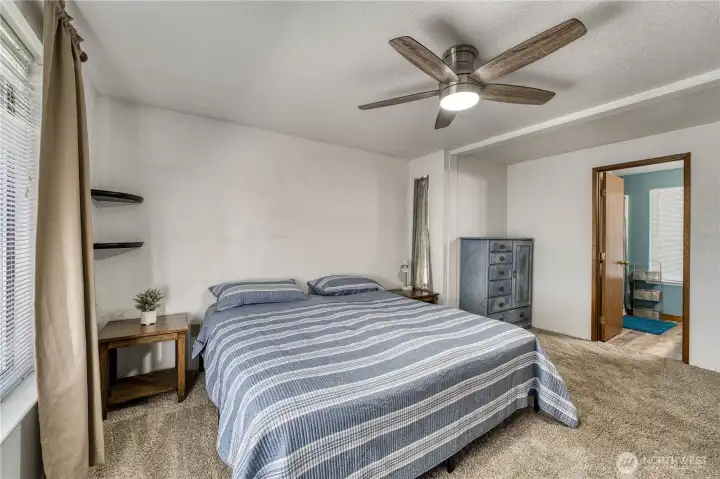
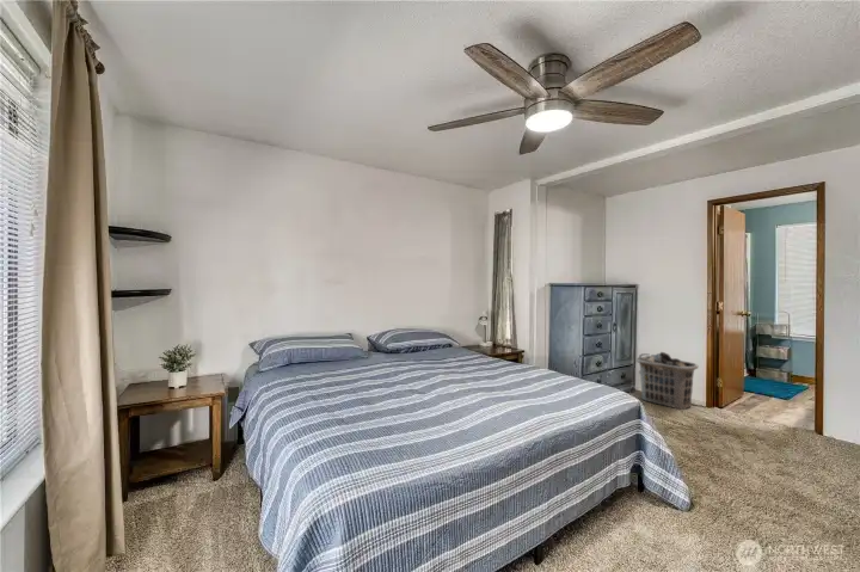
+ clothes hamper (665, 377)
